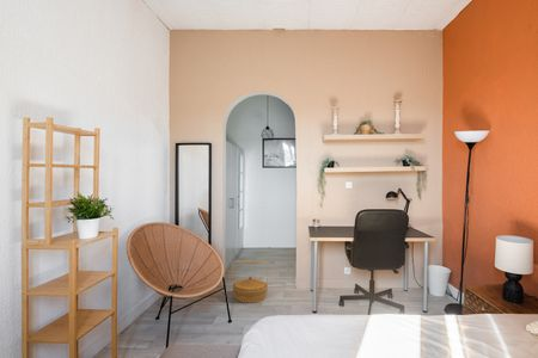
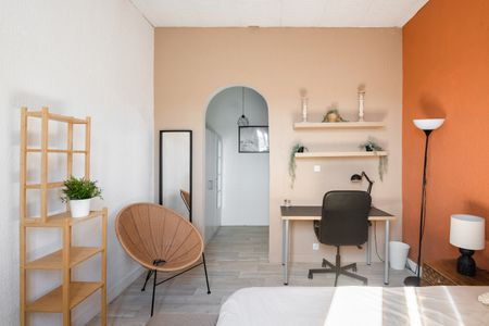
- woven basket (250, 278)
